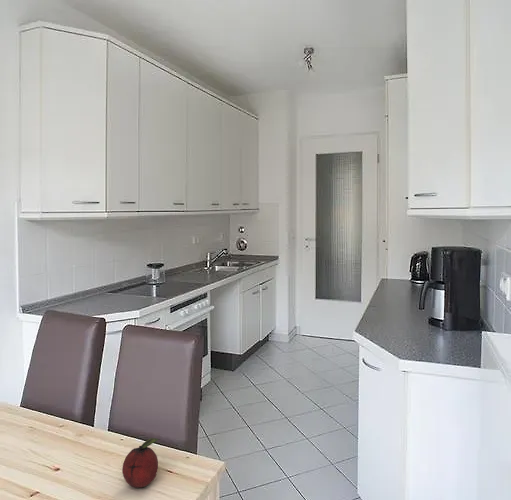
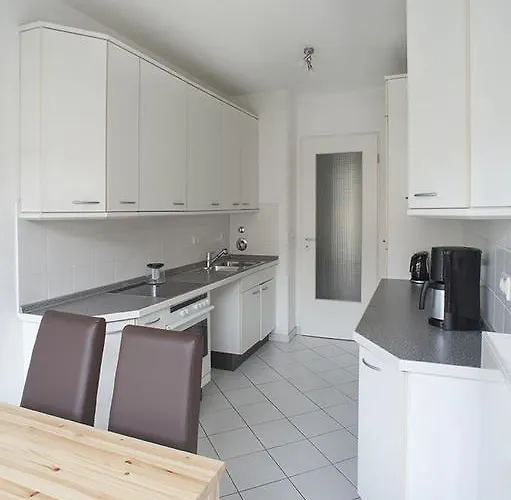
- fruit (142, 462)
